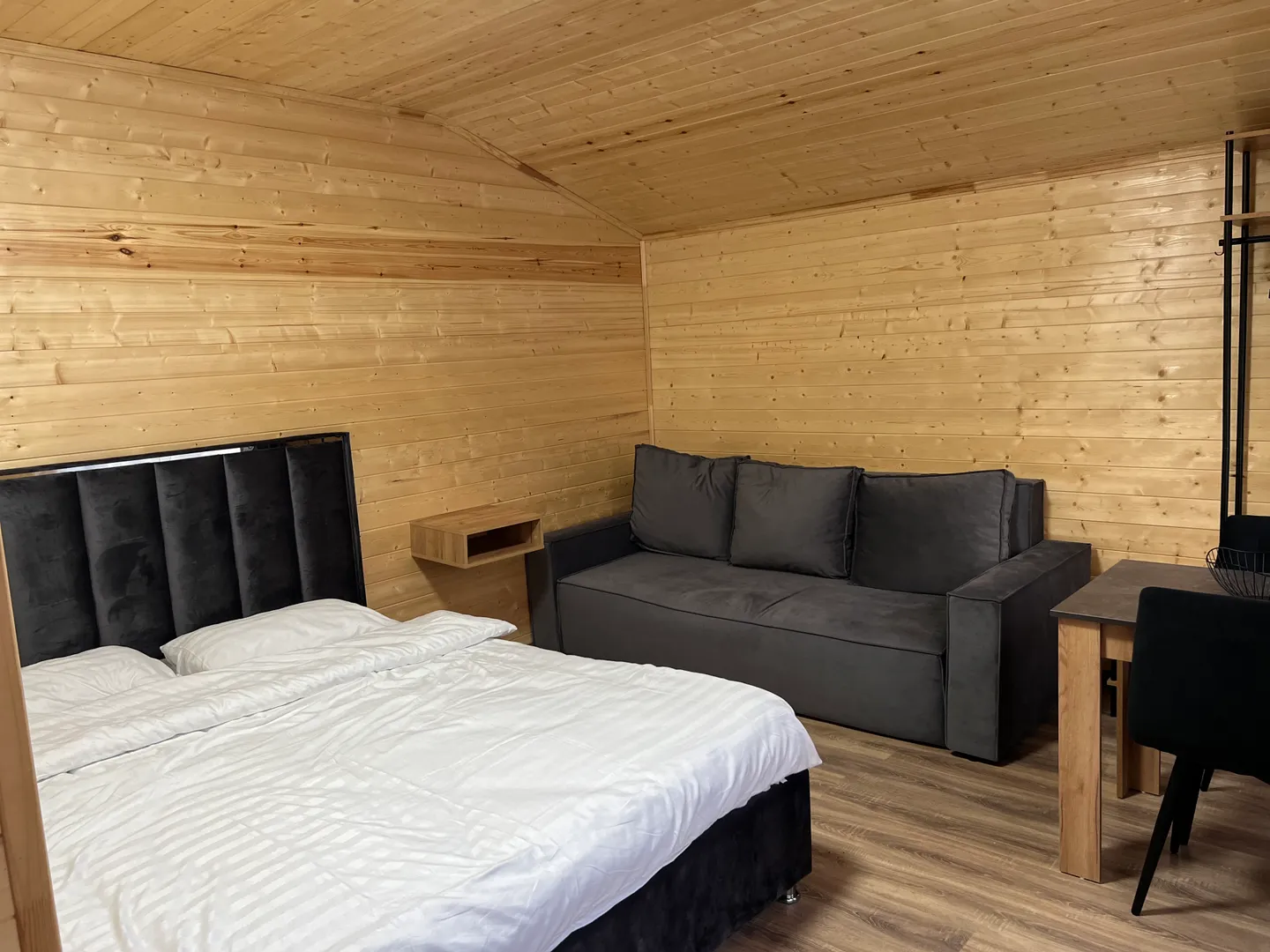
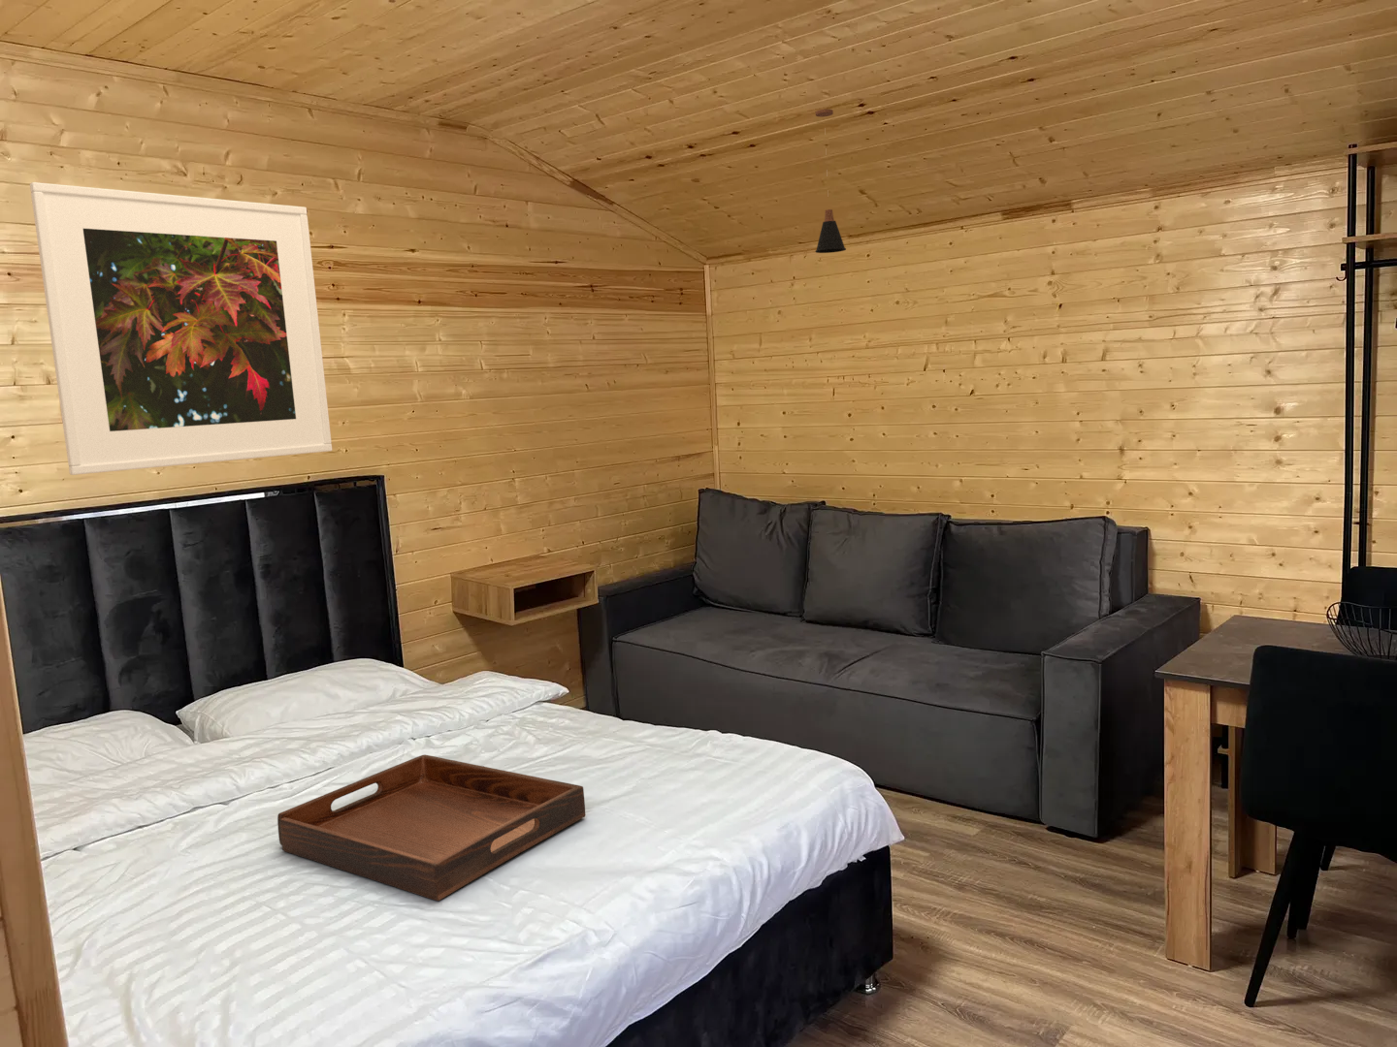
+ pendant lamp (826, 174)
+ serving tray (430, 816)
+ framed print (196, 331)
